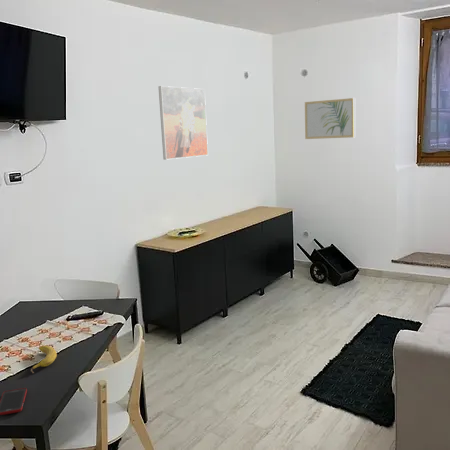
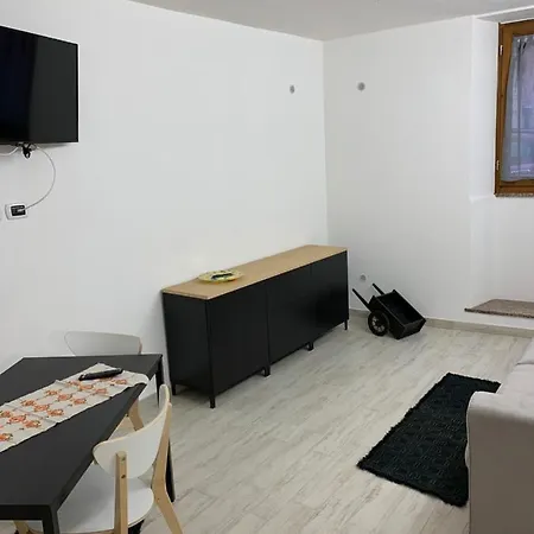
- cell phone (12, 401)
- fruit (45, 357)
- wall art (329, 119)
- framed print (184, 123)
